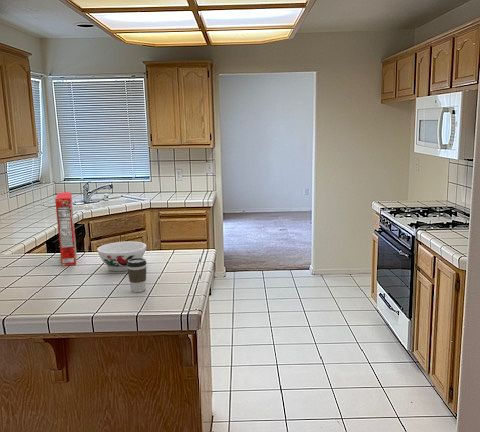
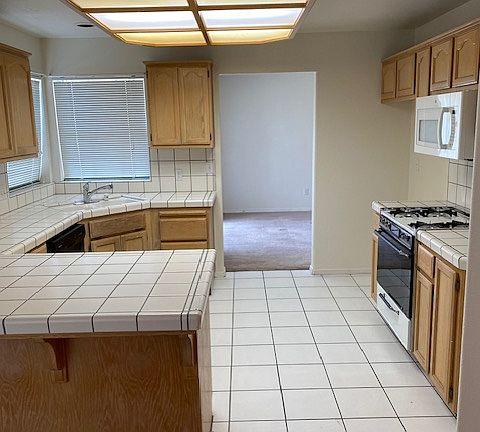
- bowl (122, 257)
- coffee cup (137, 275)
- cereal box (66, 227)
